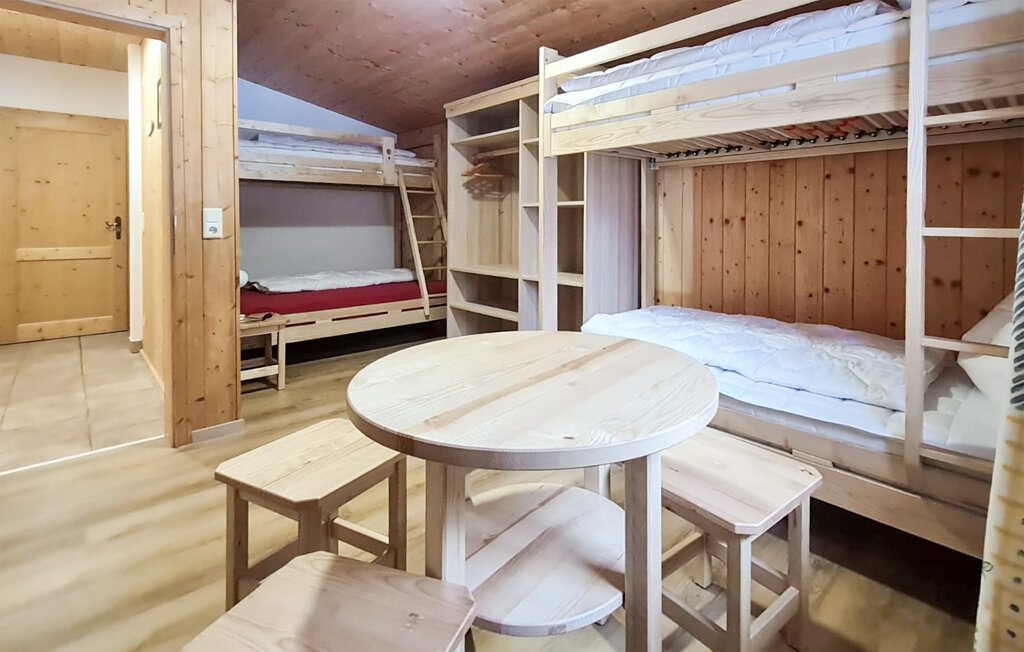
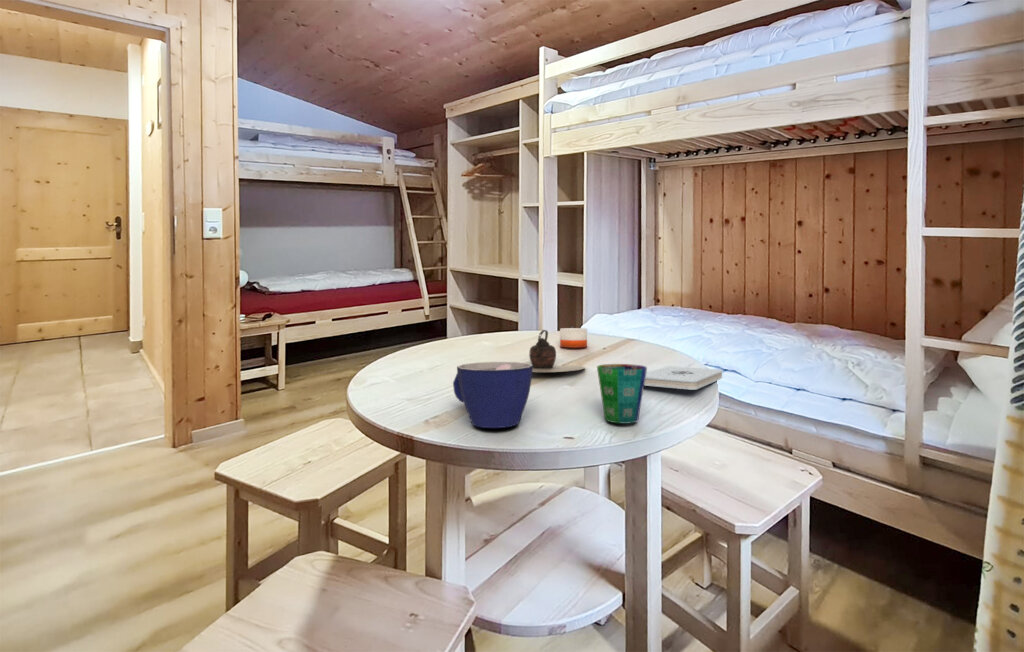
+ teapot (541, 348)
+ candle (573, 328)
+ cup (486, 392)
+ cup (624, 392)
+ notepad (680, 376)
